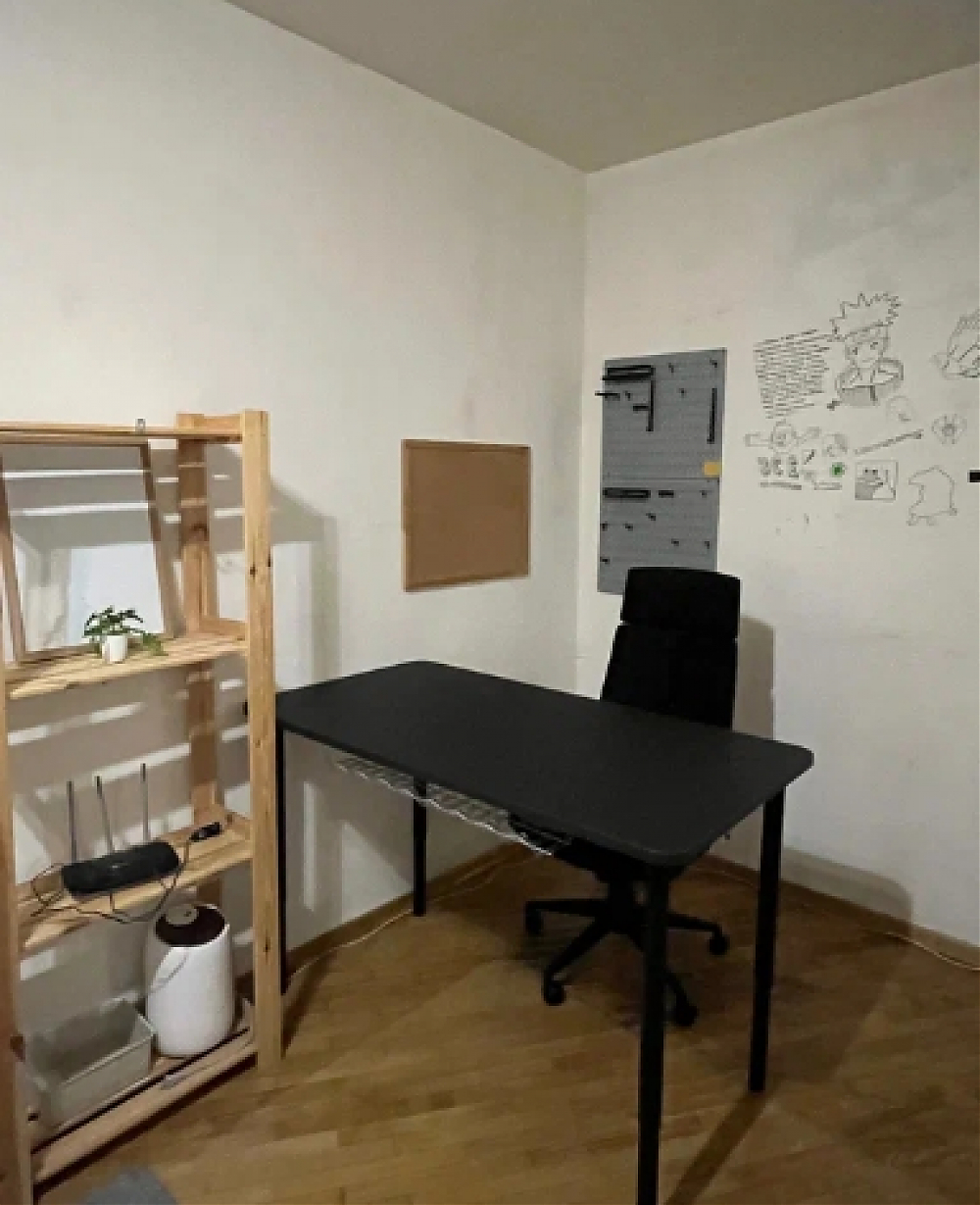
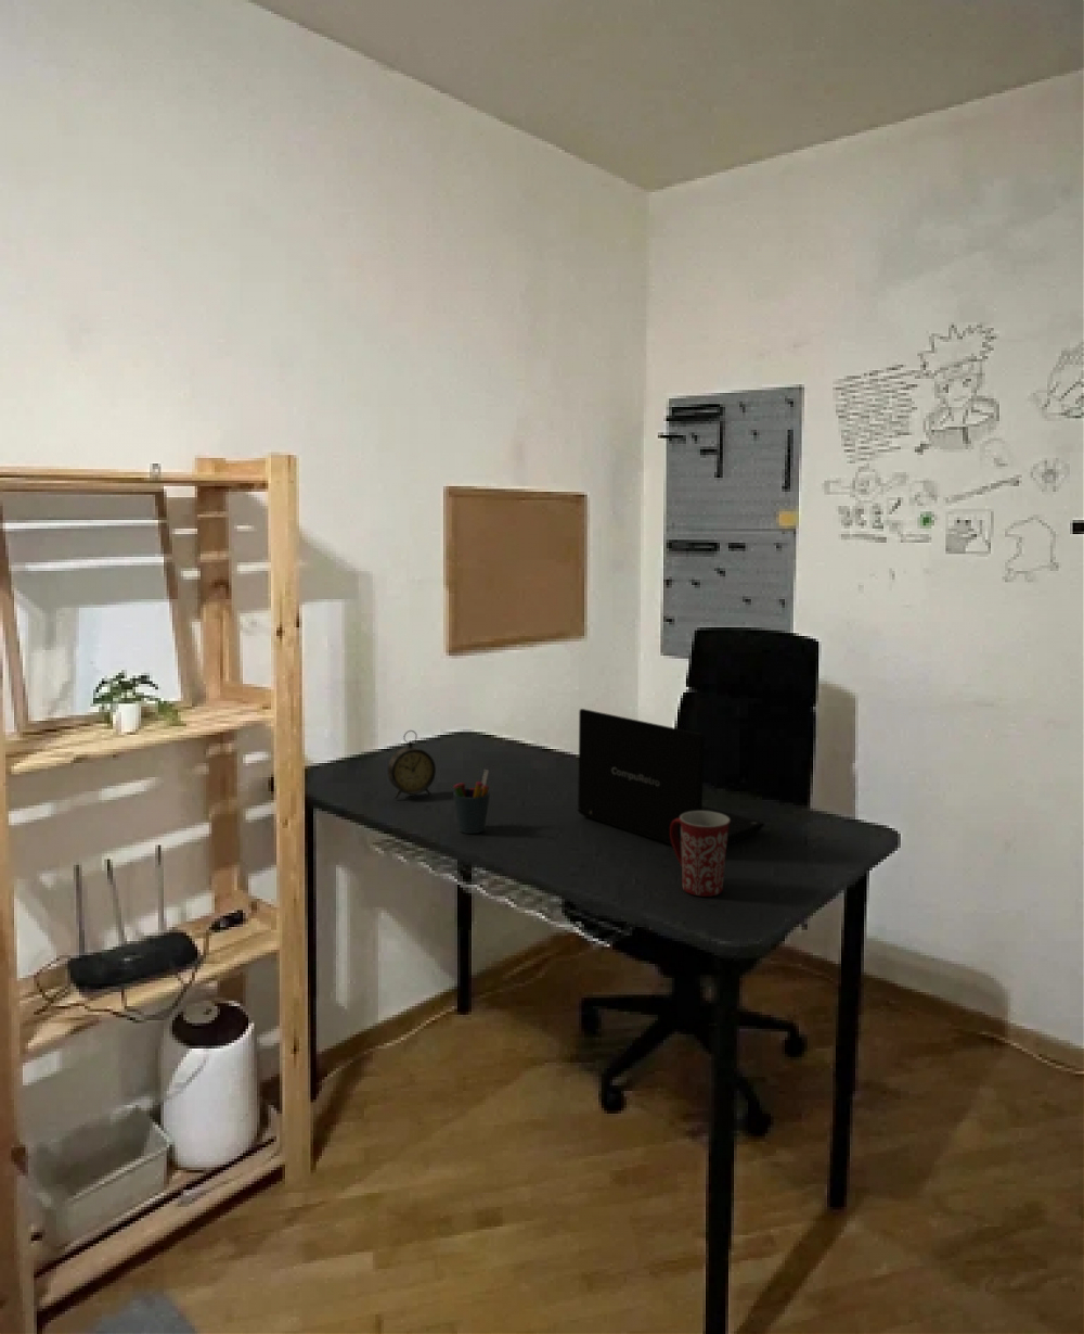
+ laptop (670, 769)
+ pen holder (471, 802)
+ mug (696, 850)
+ alarm clock (410, 763)
